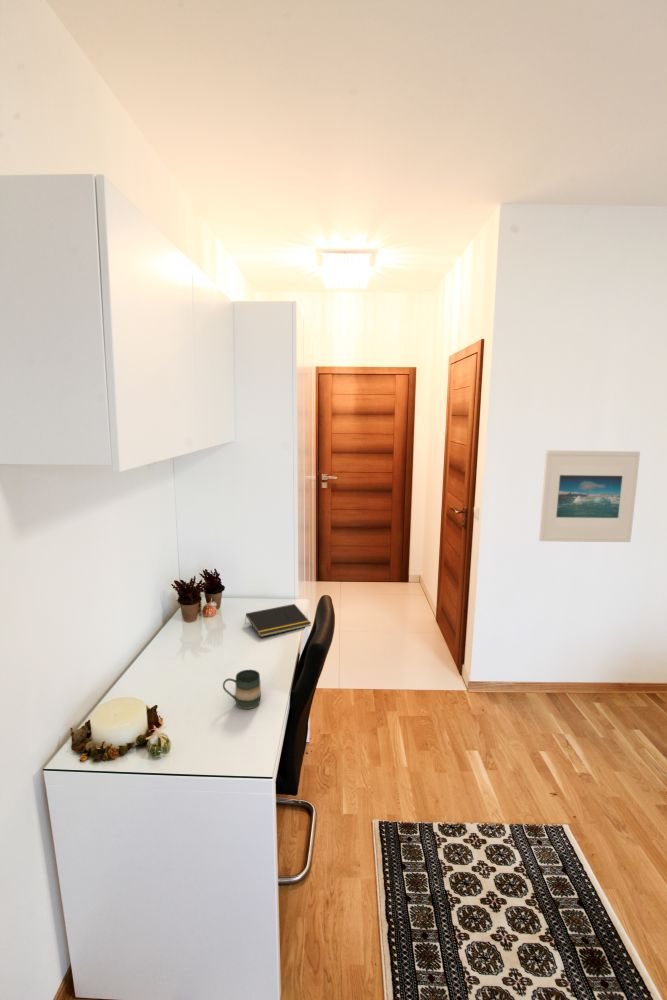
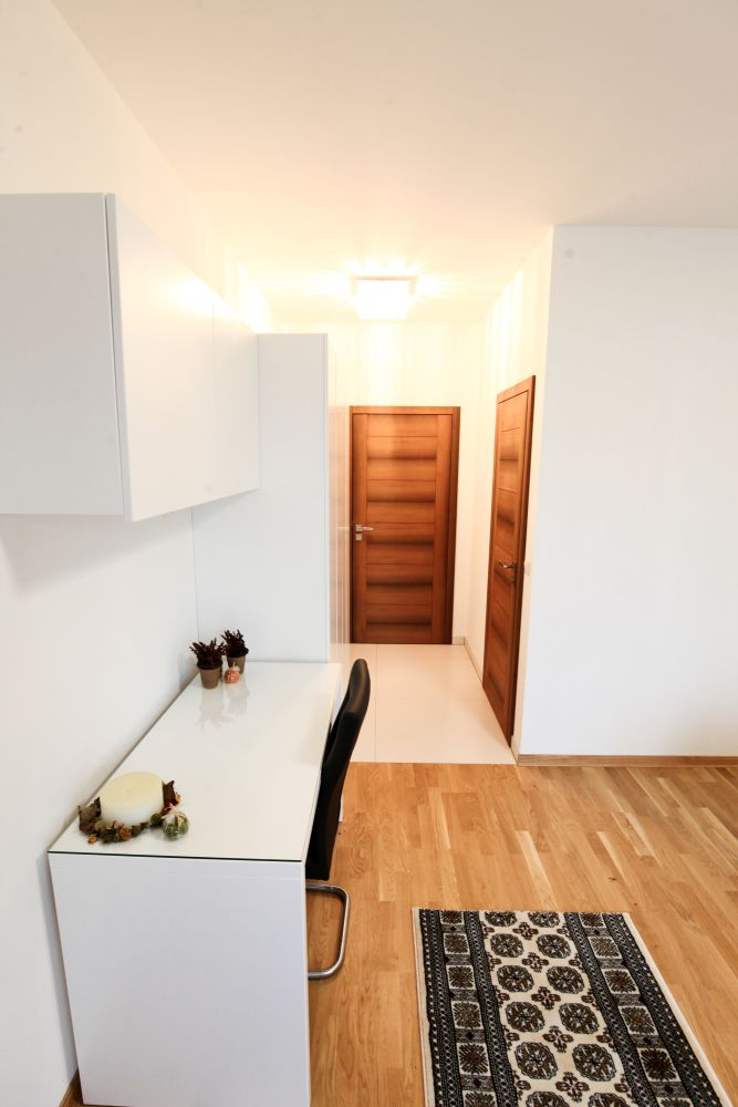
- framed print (588, 496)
- notepad (278, 619)
- mug (242, 689)
